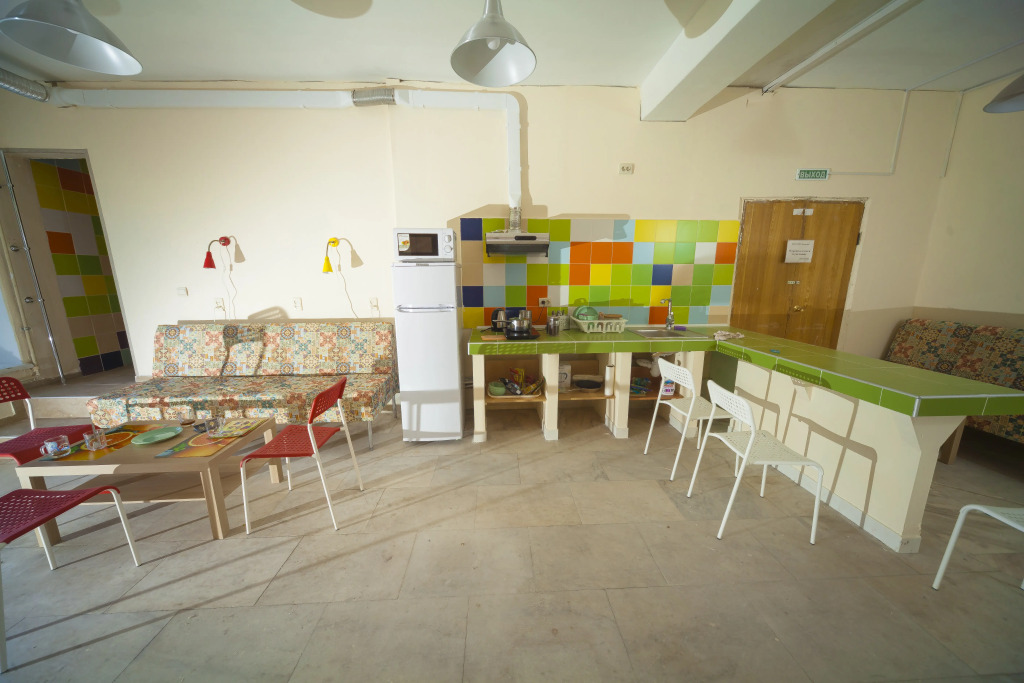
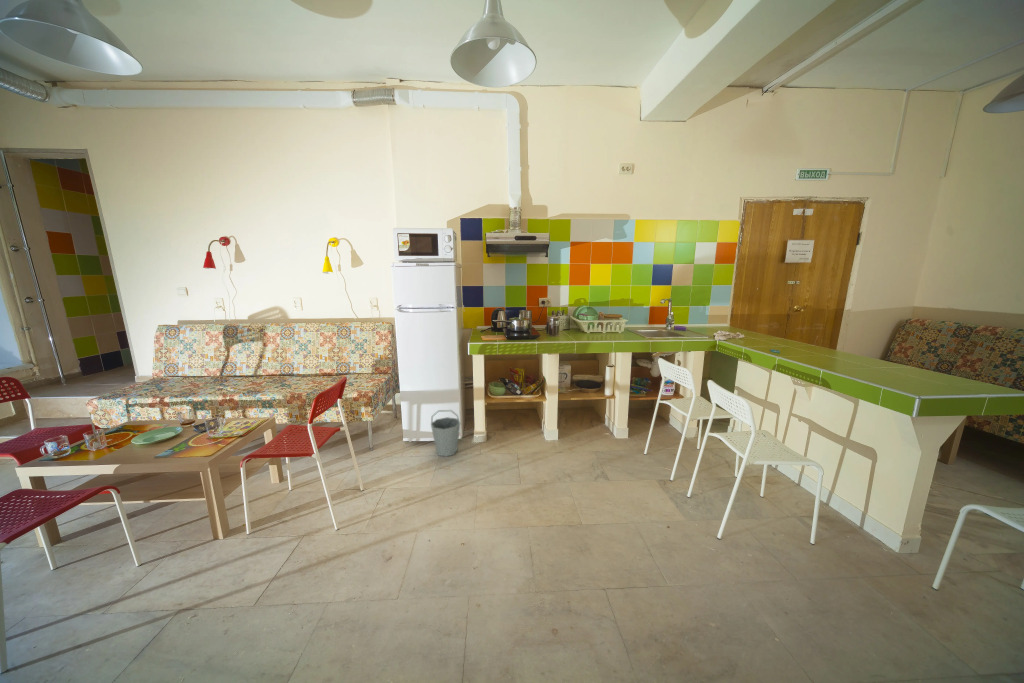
+ bucket (445, 430)
